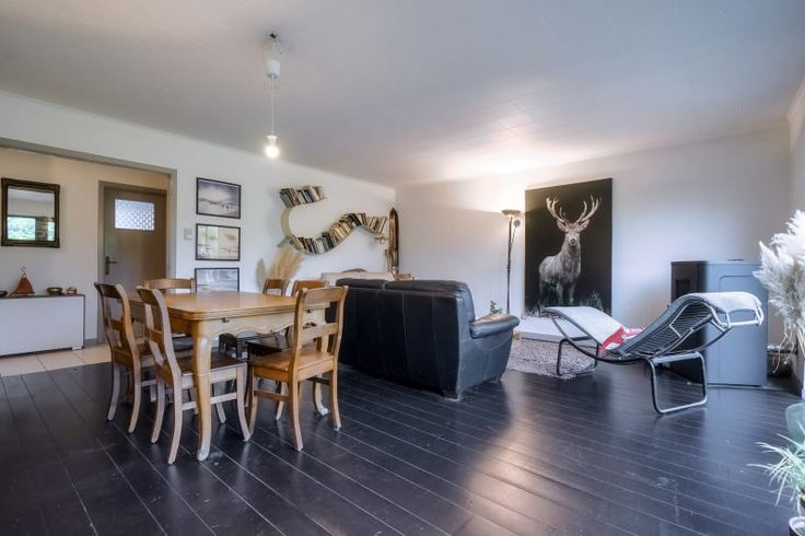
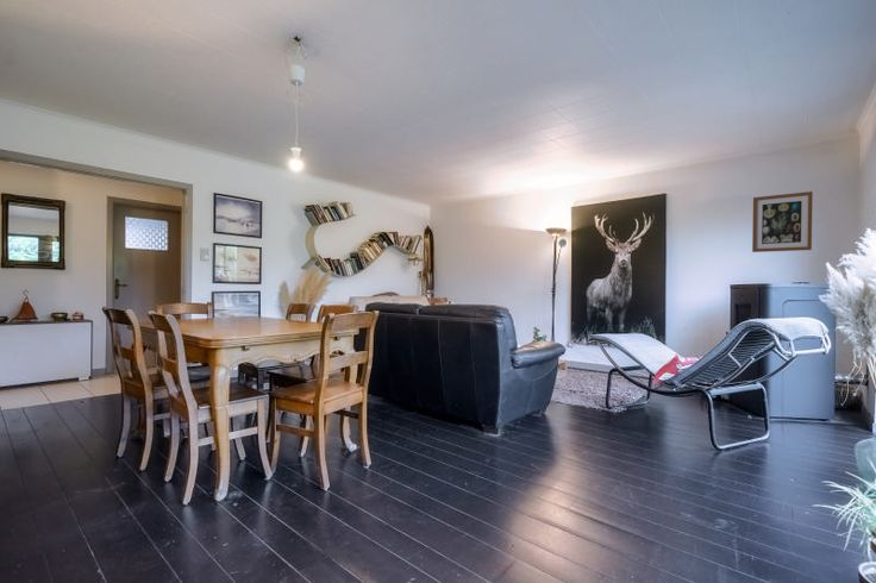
+ wall art (781, 222)
